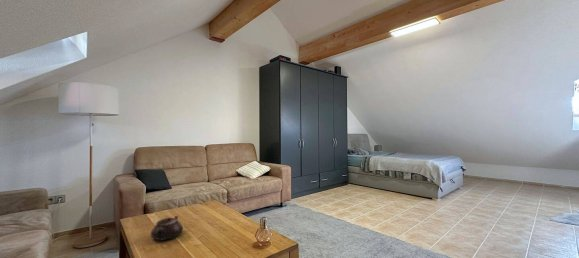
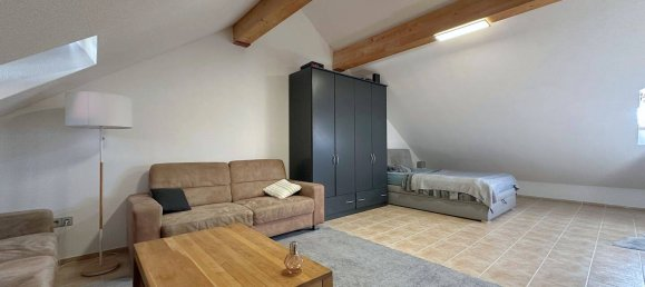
- teapot (166, 227)
